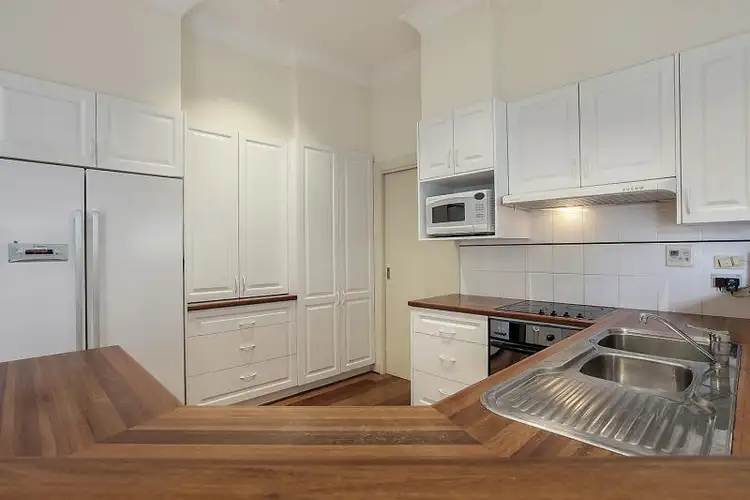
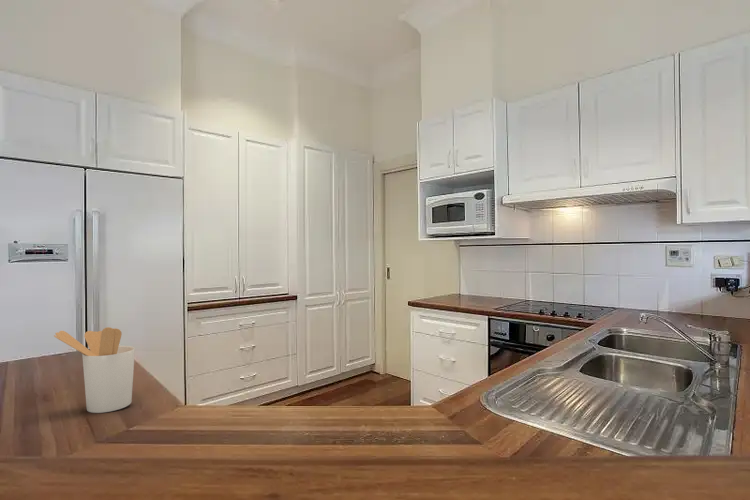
+ utensil holder (95, 366)
